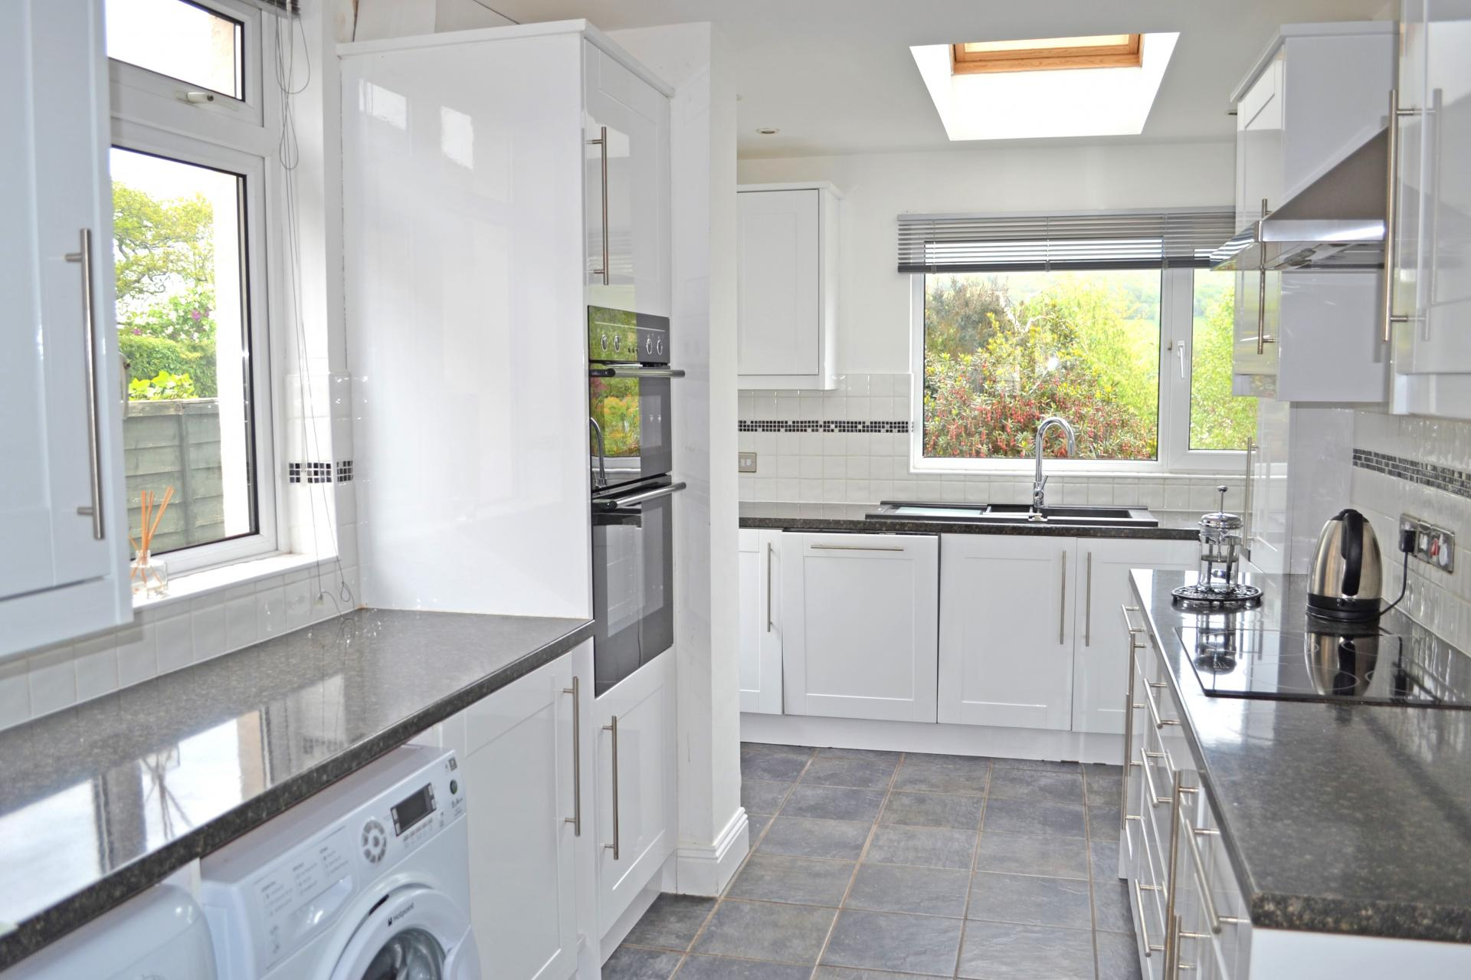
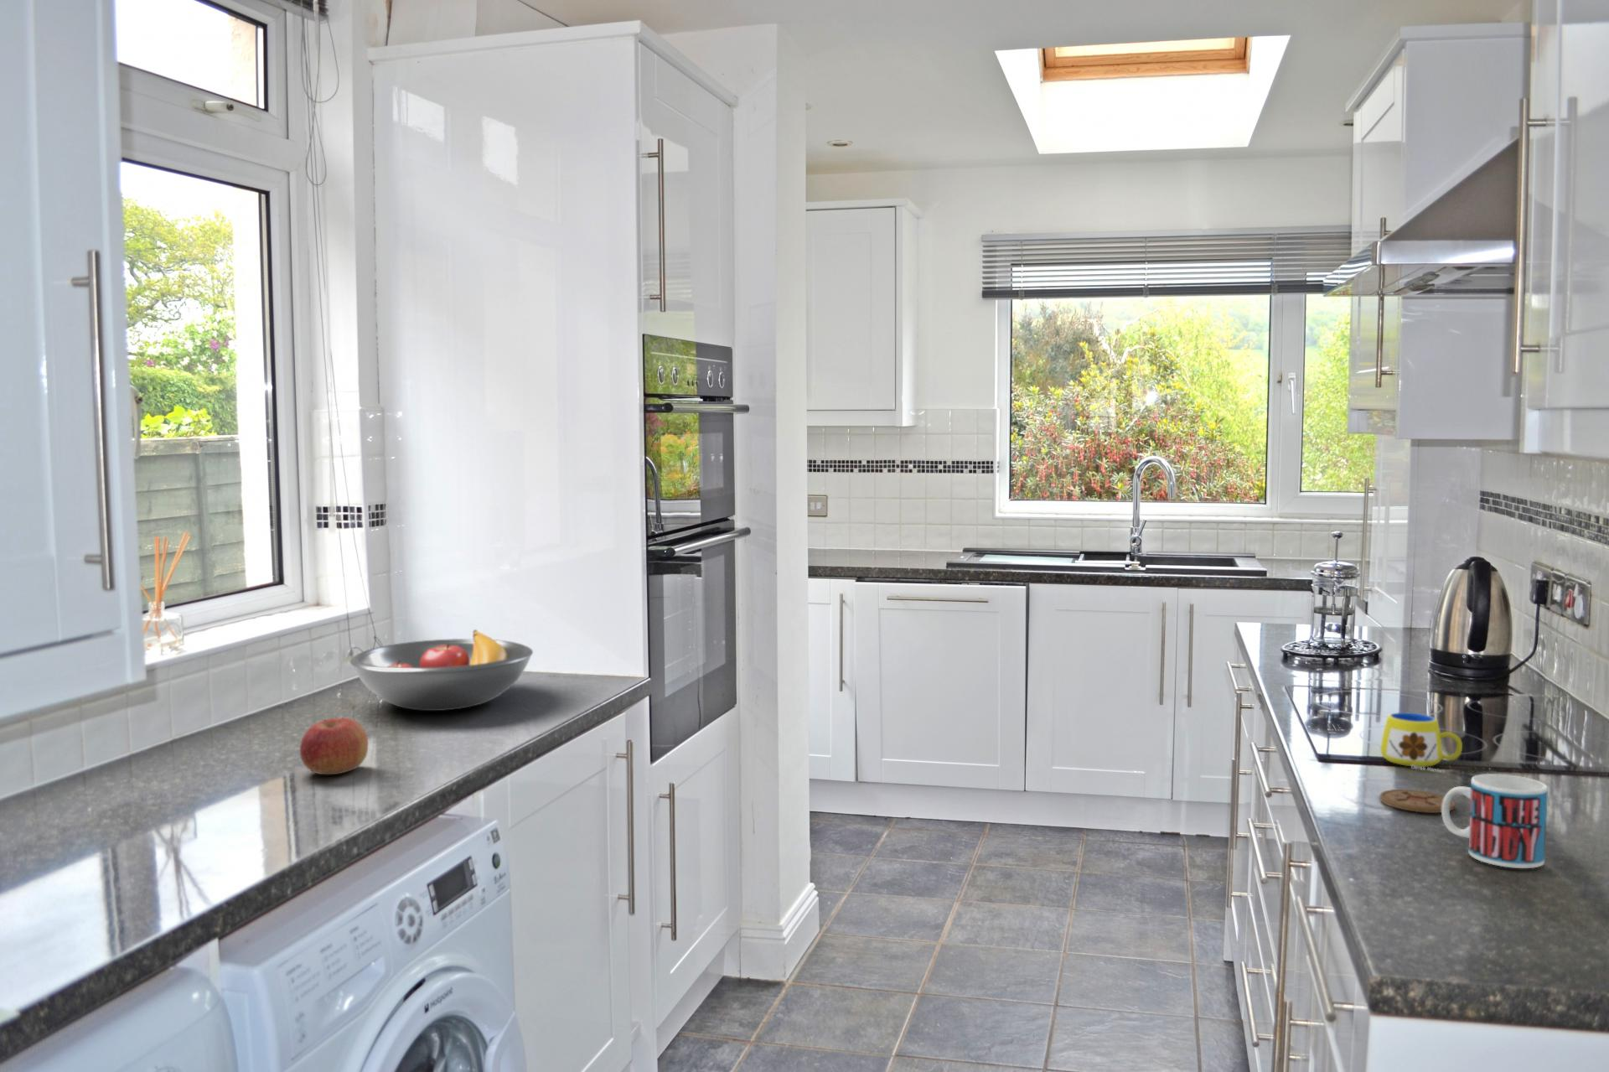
+ fruit bowl (444, 671)
+ apple (334, 745)
+ coaster (1416, 800)
+ mug (1493, 818)
+ mug (1420, 741)
